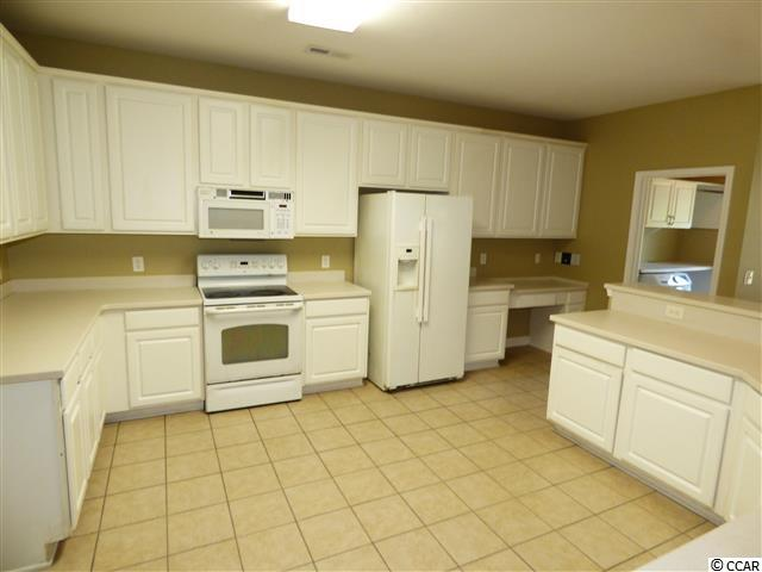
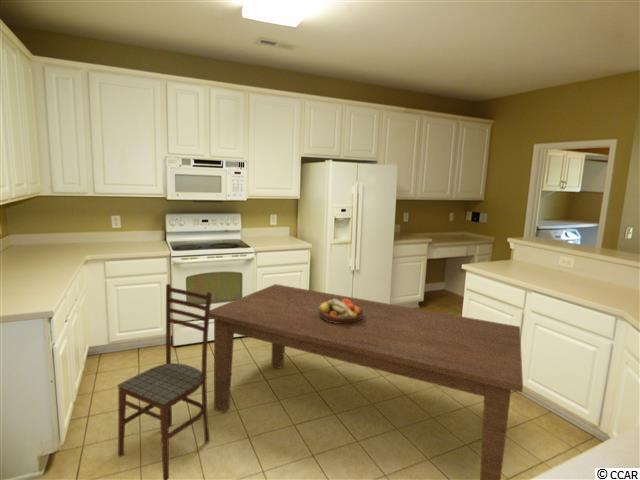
+ dining table (358, 364)
+ fruit bowl (341, 308)
+ dining chair (164, 374)
